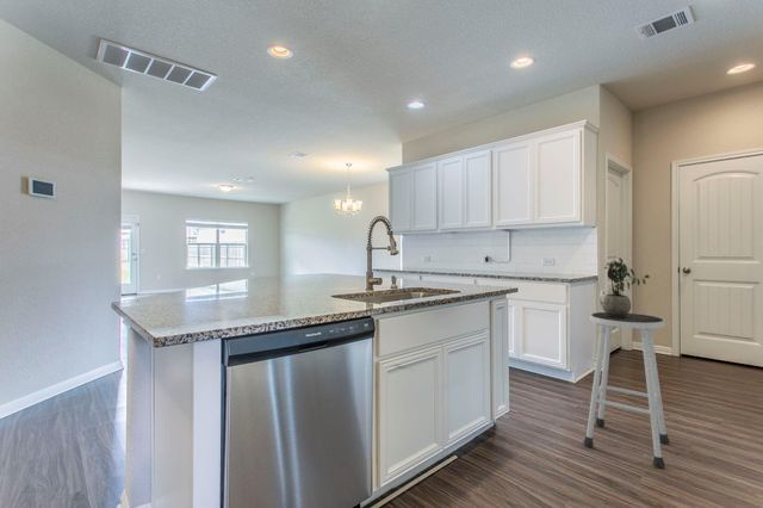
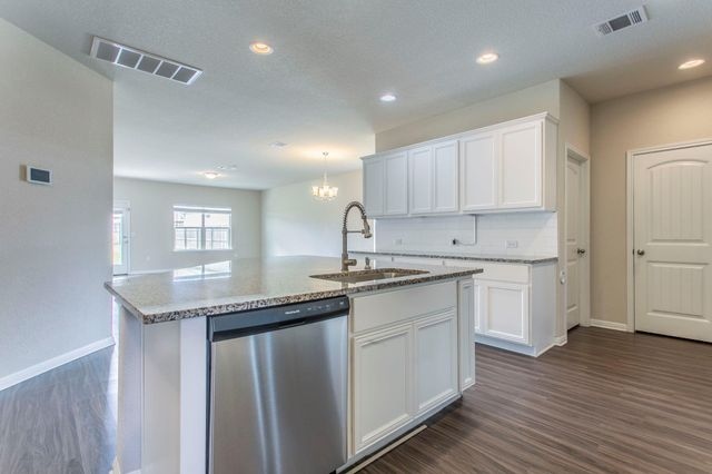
- stool (625, 389)
- potted plant (622, 286)
